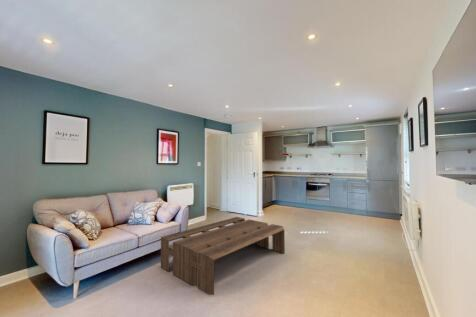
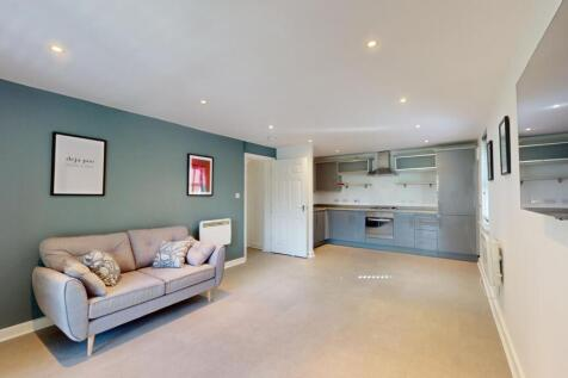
- coffee table (226, 245)
